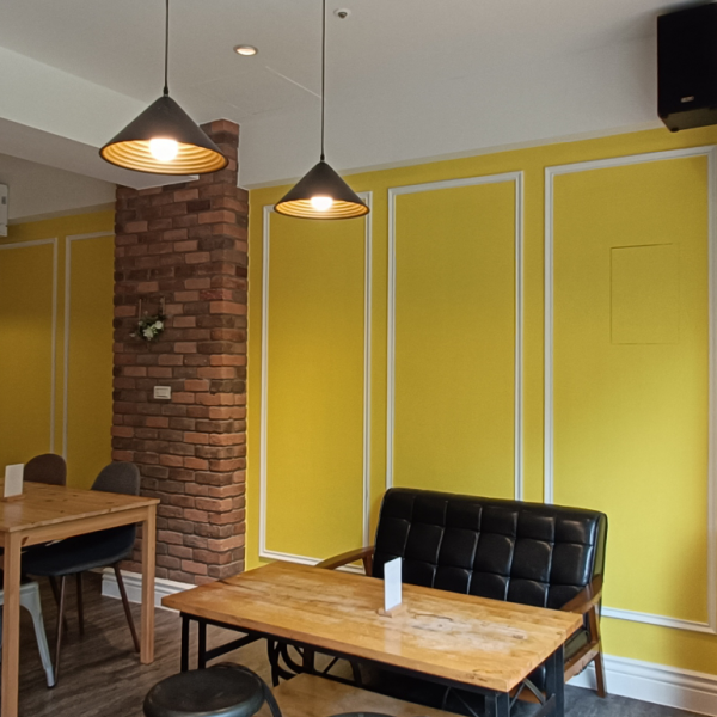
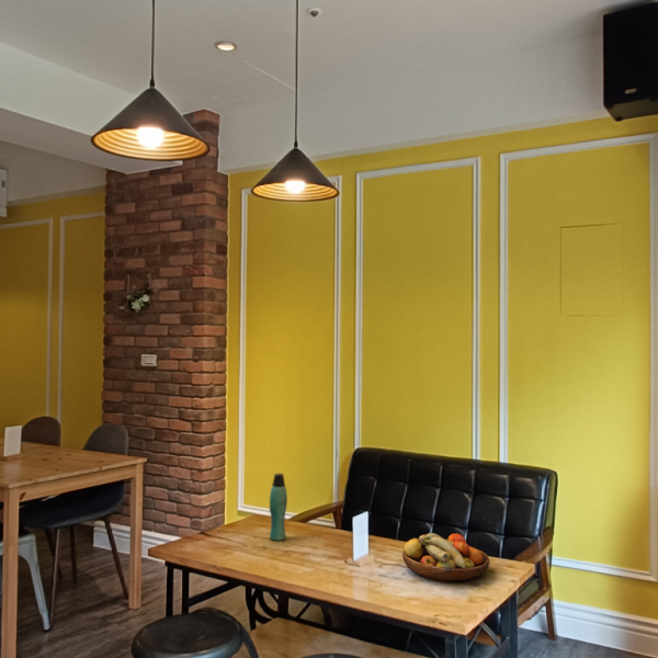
+ fruit bowl (445, 552)
+ bottle (277, 506)
